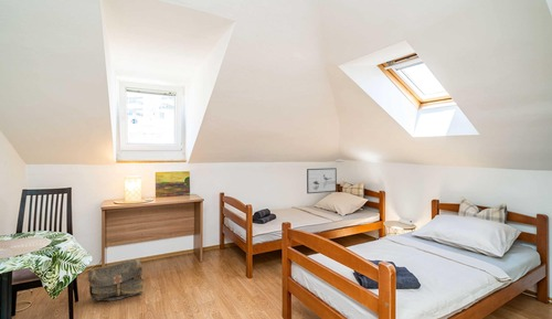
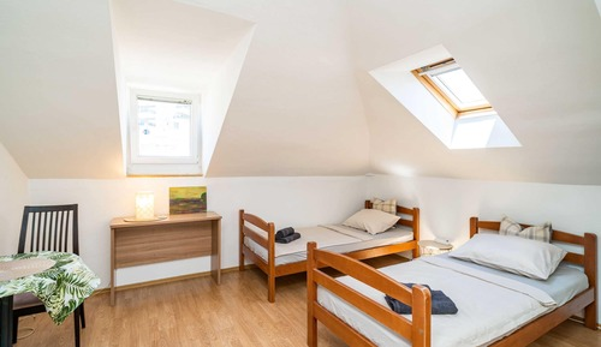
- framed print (321, 180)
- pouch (116, 279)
